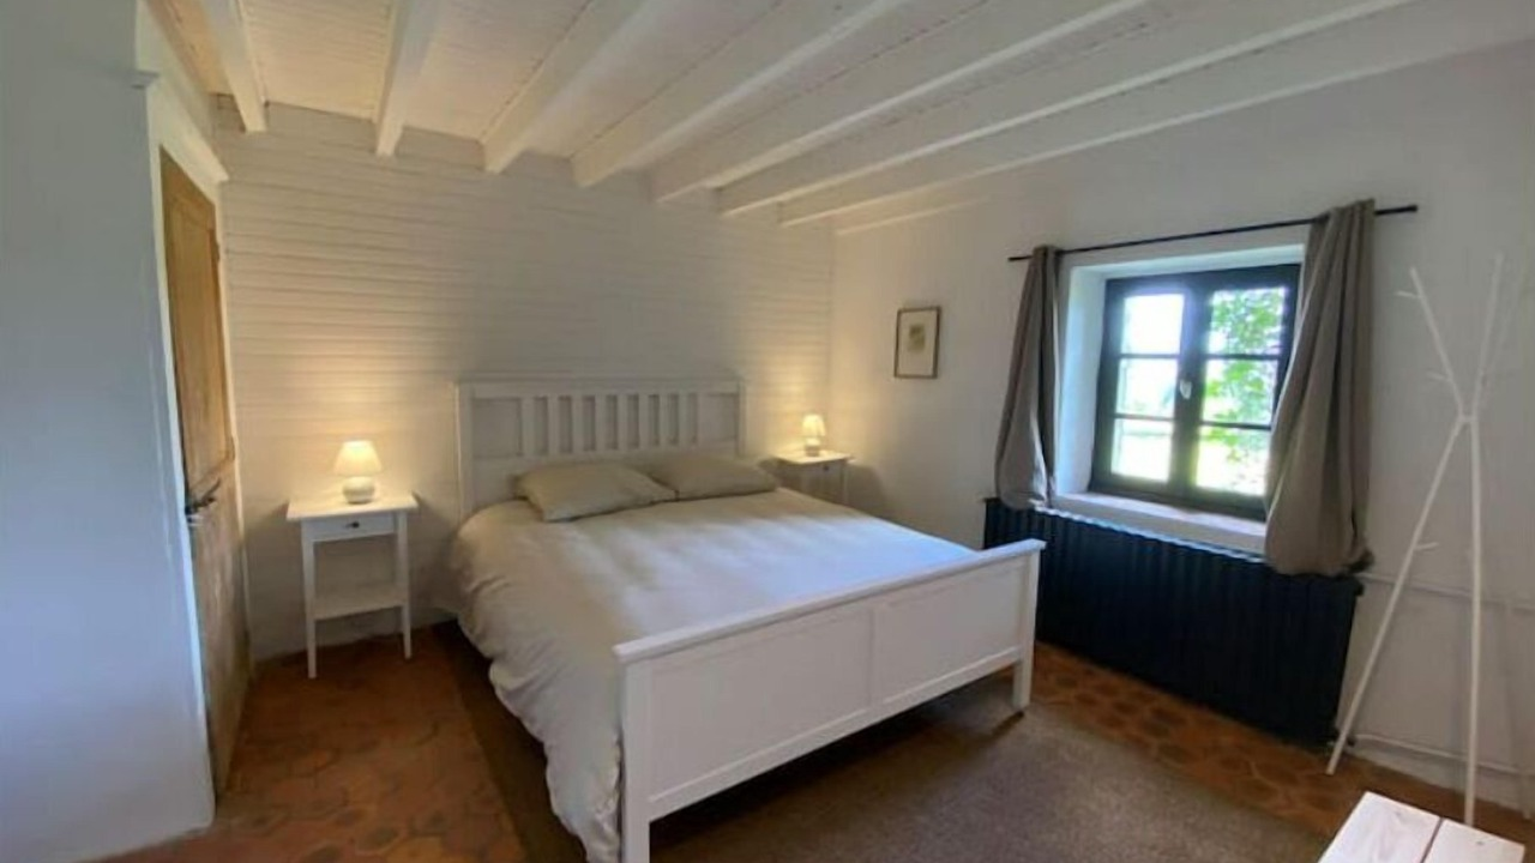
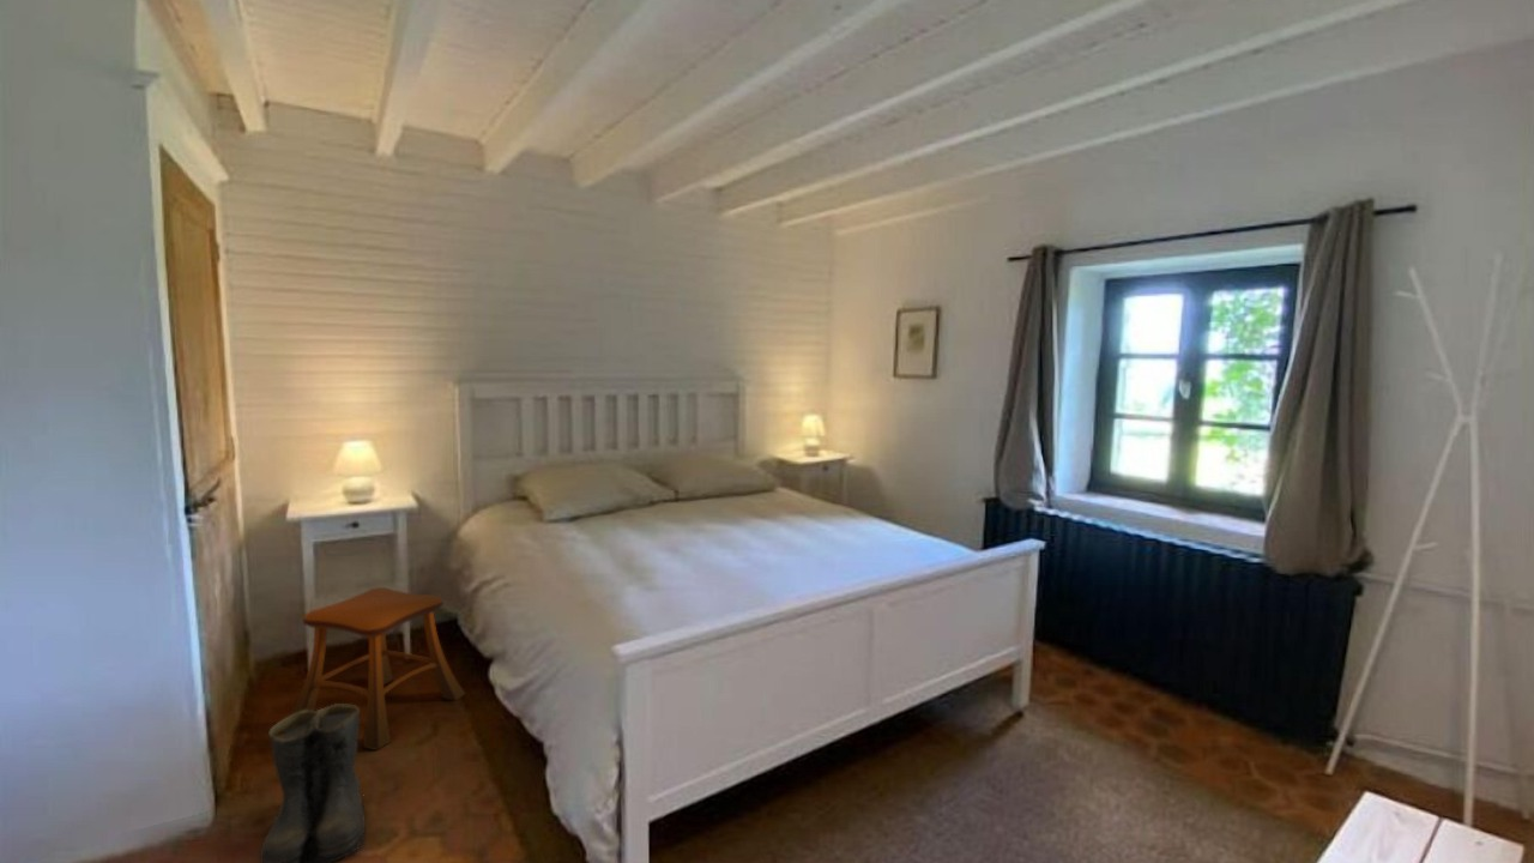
+ boots (314, 783)
+ stool (378, 657)
